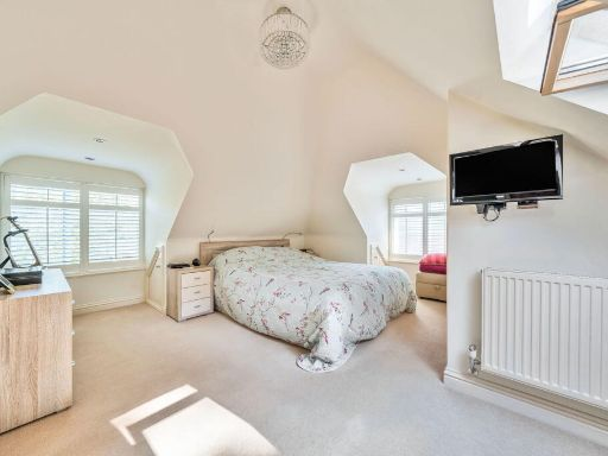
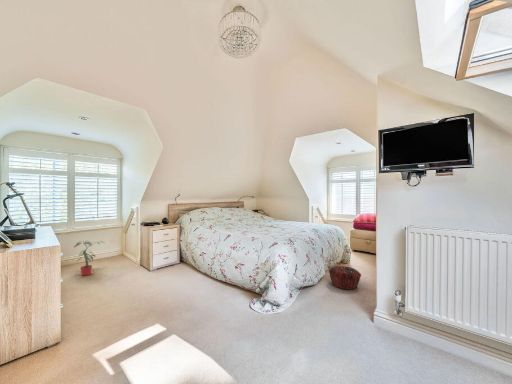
+ potted plant (87, 256)
+ woven basket (344, 276)
